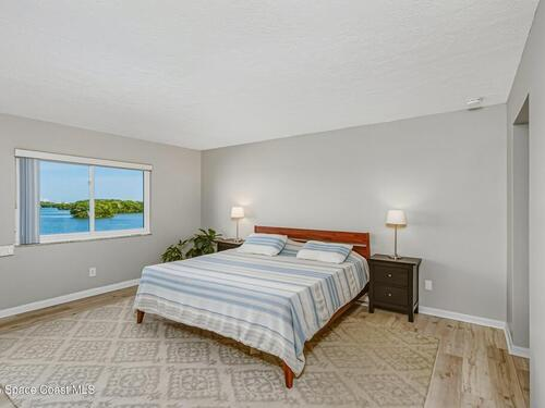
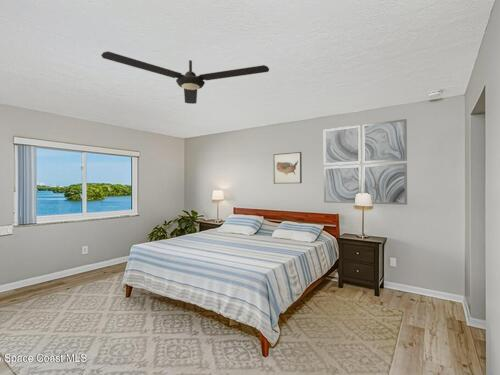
+ wall art (287, 168)
+ wall art (363, 165)
+ ceiling fan (190, 80)
